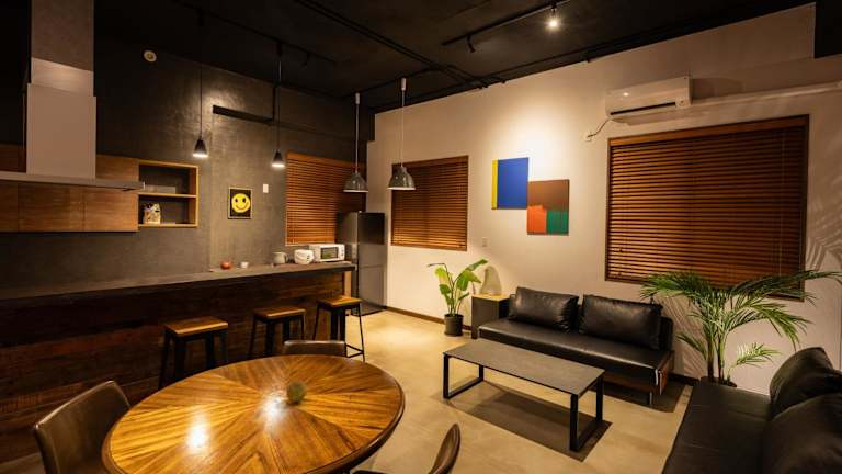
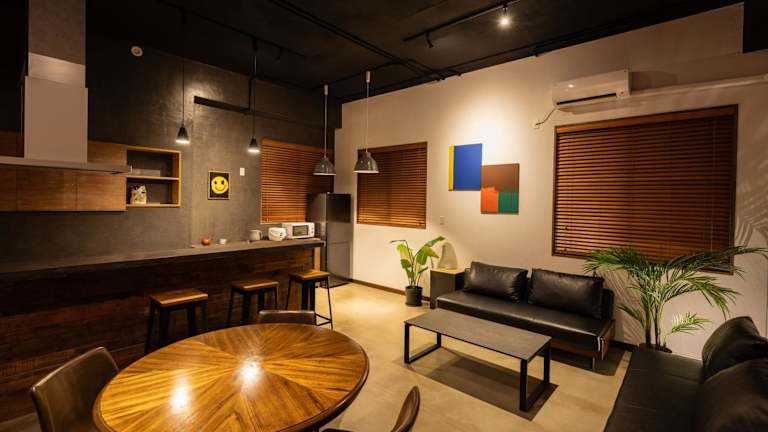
- fruit (296, 392)
